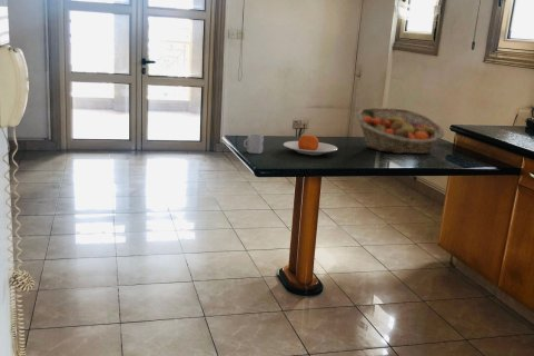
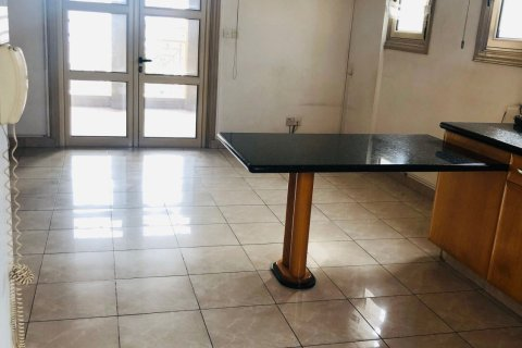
- cup (253, 144)
- fruit basket (398, 130)
- plate (310, 144)
